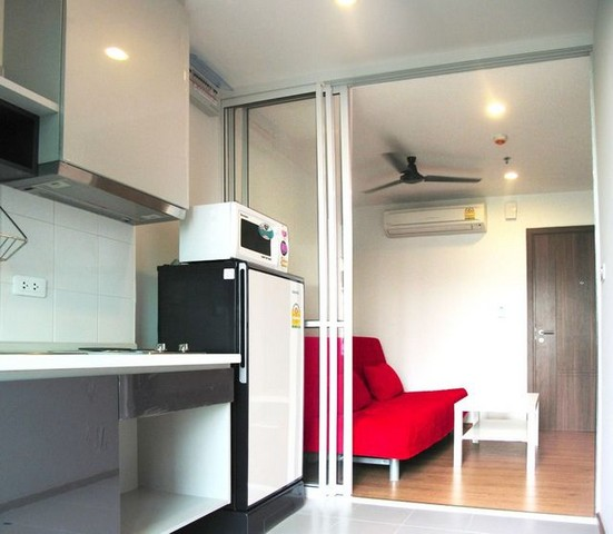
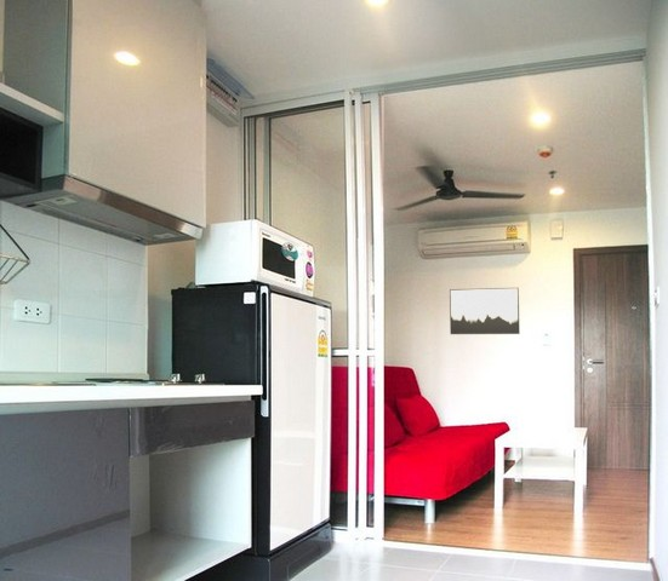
+ wall art (484, 311)
